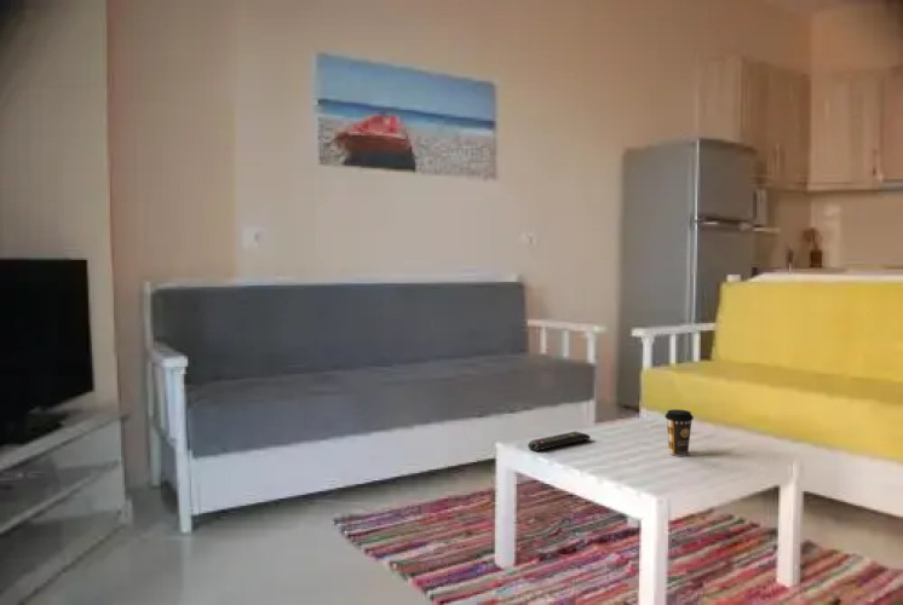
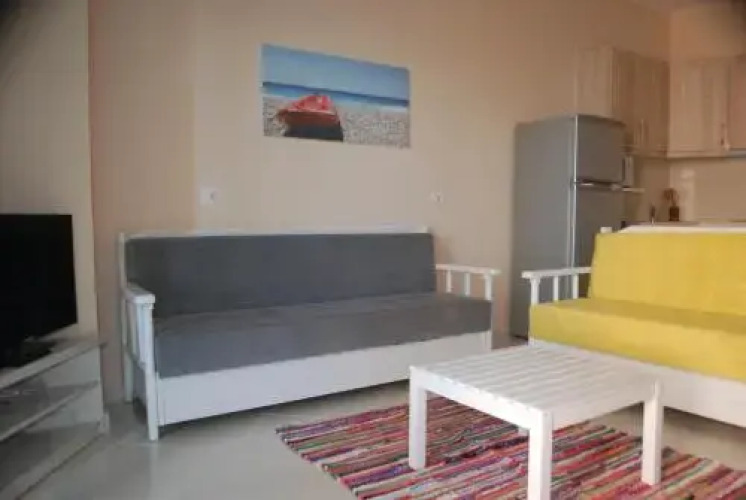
- remote control (559, 440)
- coffee cup (678, 432)
